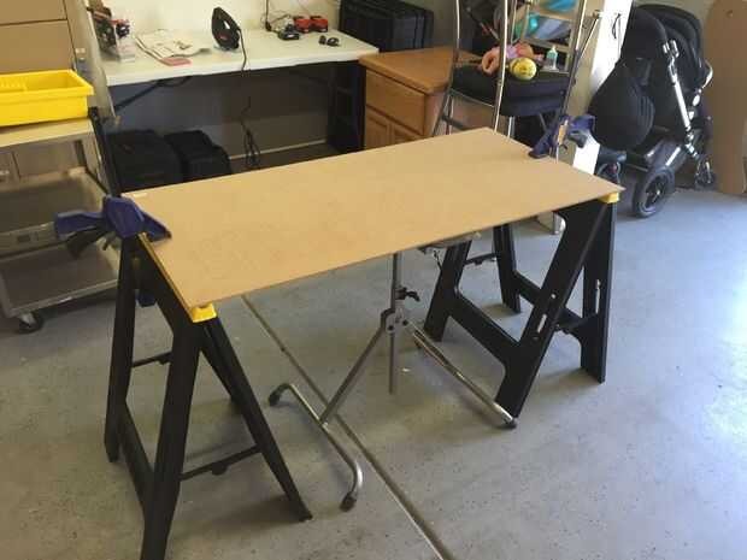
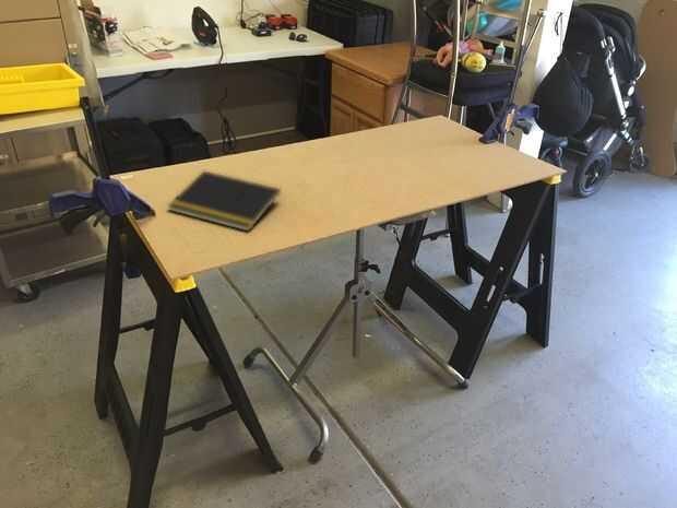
+ notepad (224, 199)
